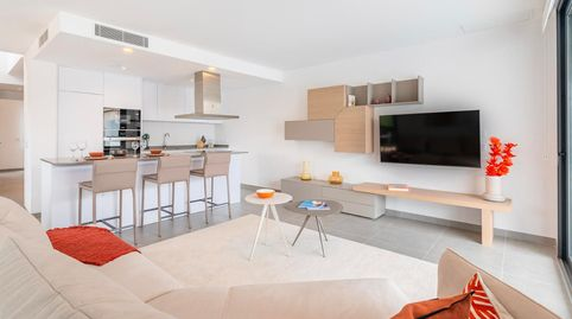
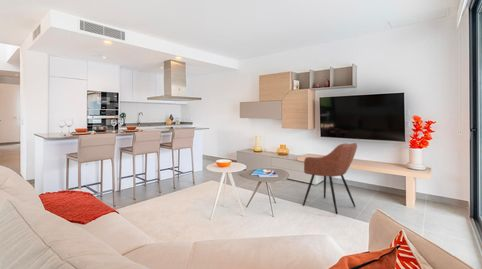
+ armchair (330, 174)
